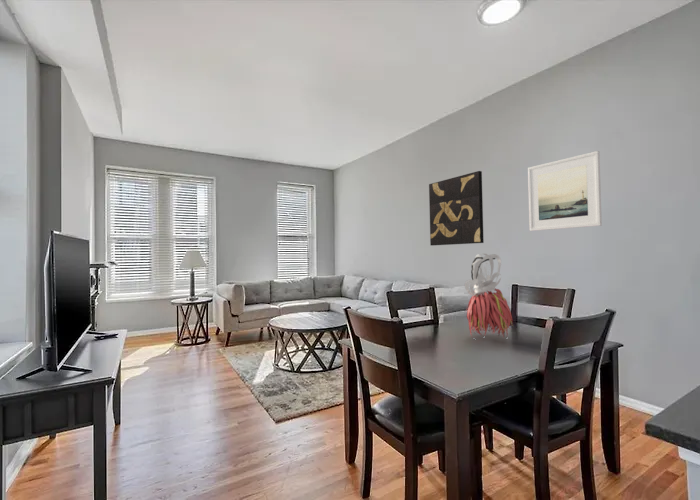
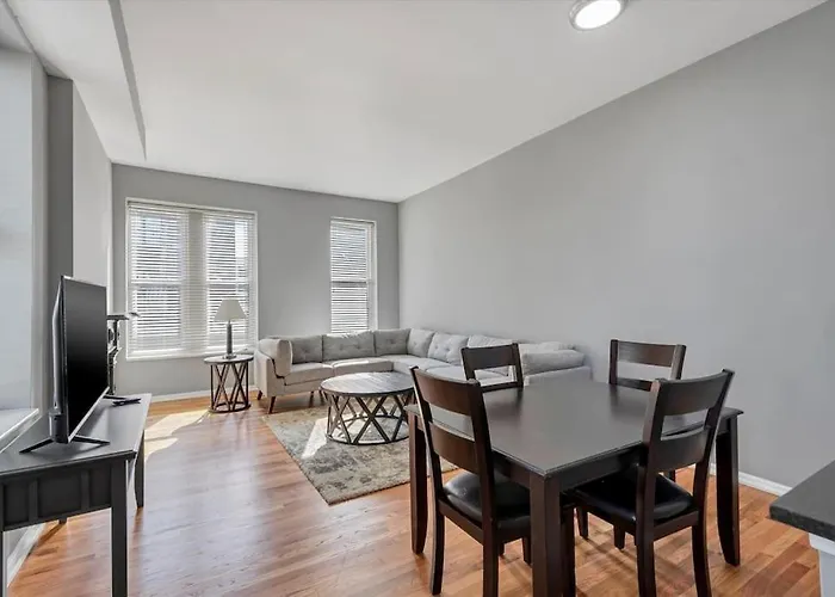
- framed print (561, 194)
- wall art (454, 211)
- dried flowers (490, 296)
